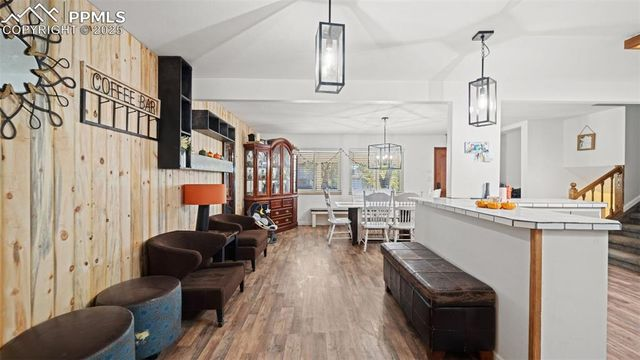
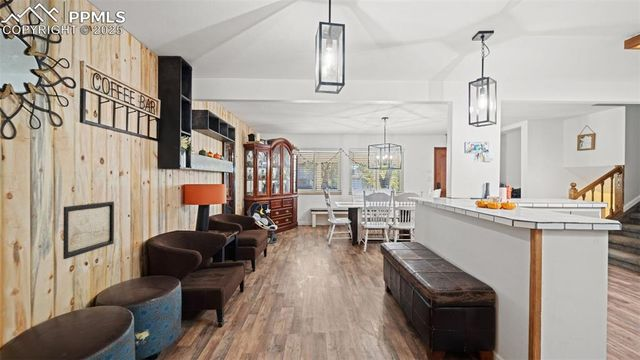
+ wall art (91, 227)
